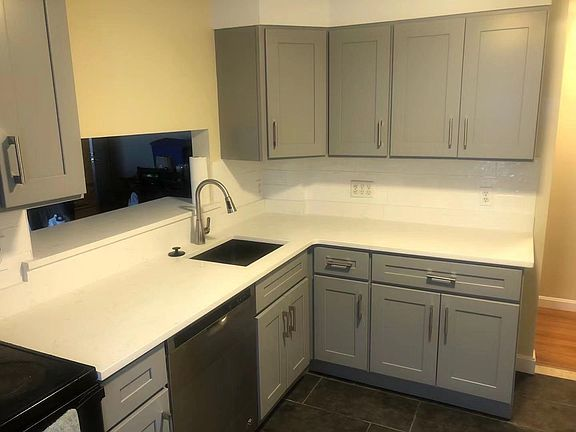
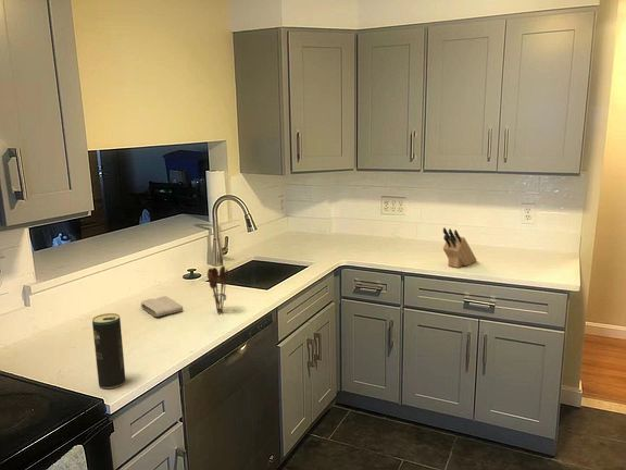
+ utensil holder (216, 288)
+ washcloth (161, 305)
+ knife block (459, 245)
+ beverage can (109, 350)
